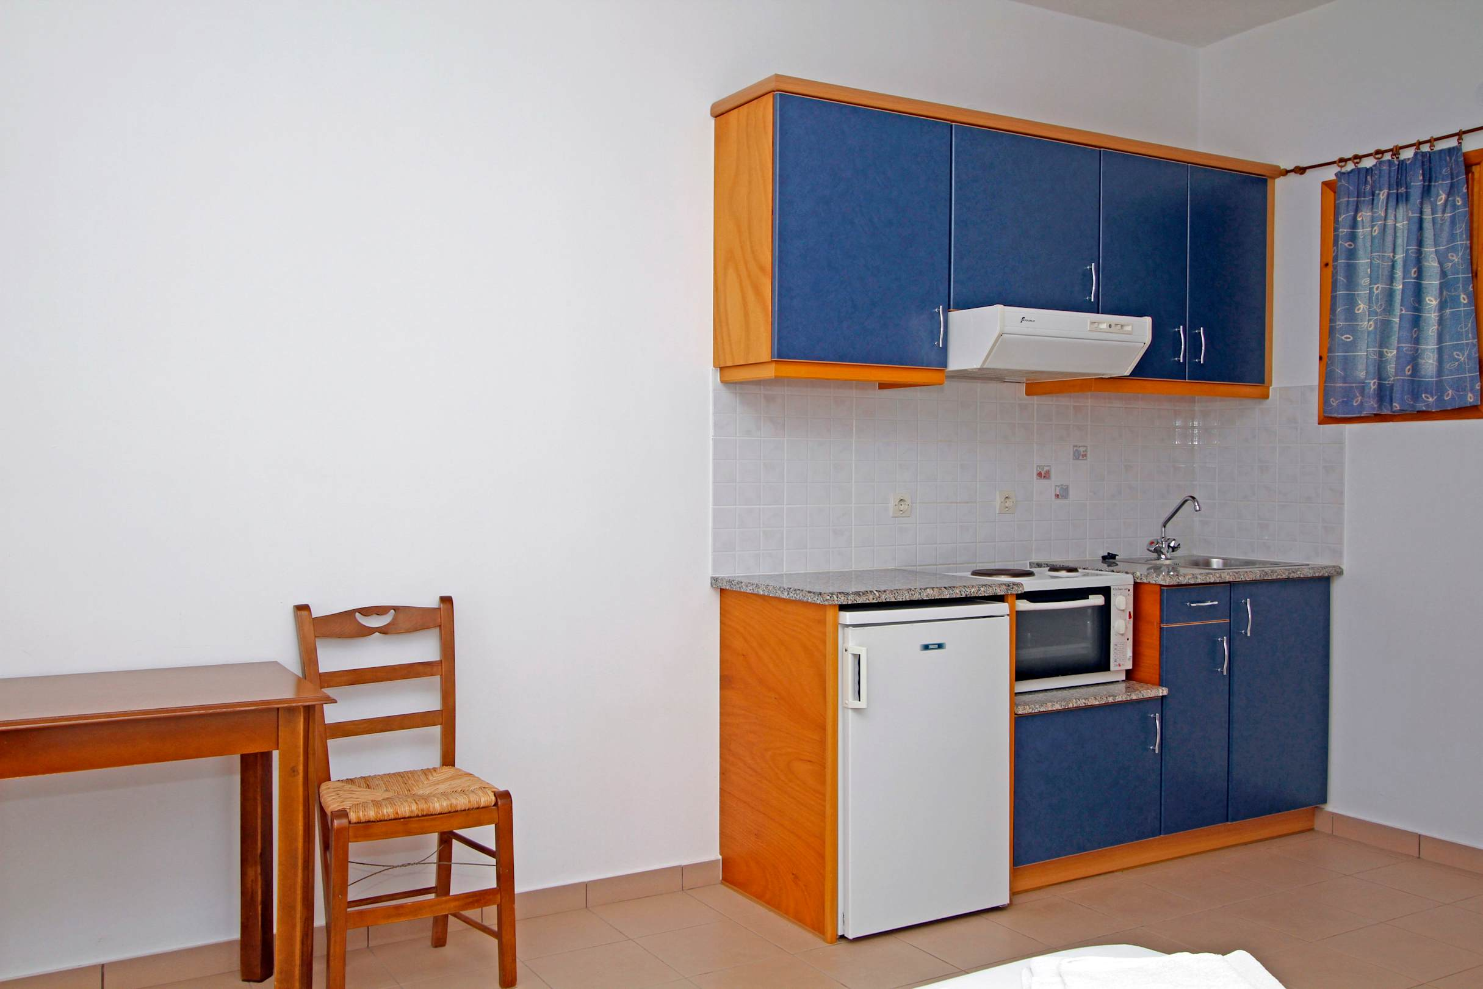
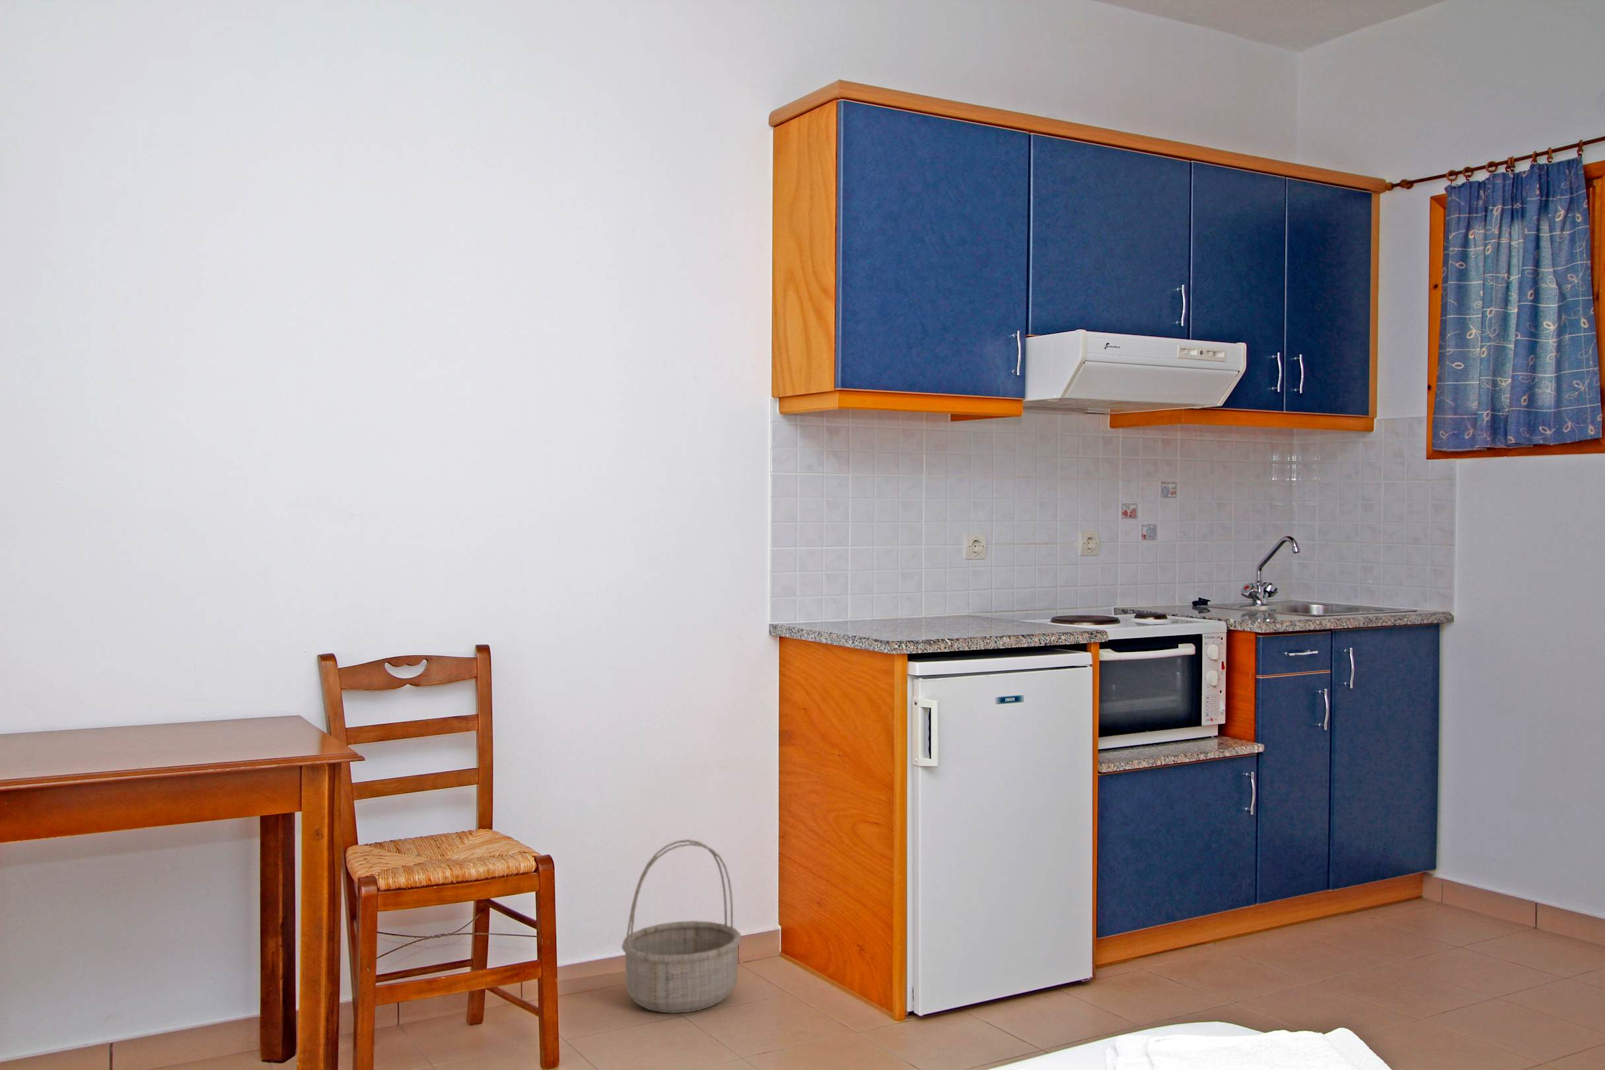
+ basket (682, 922)
